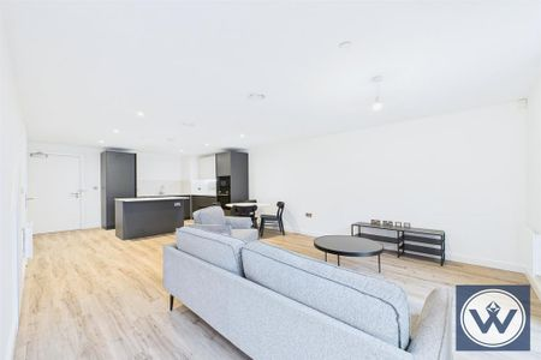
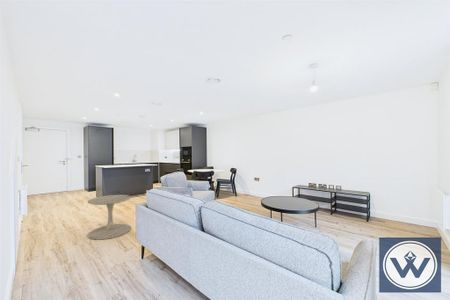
+ side table (110, 215)
